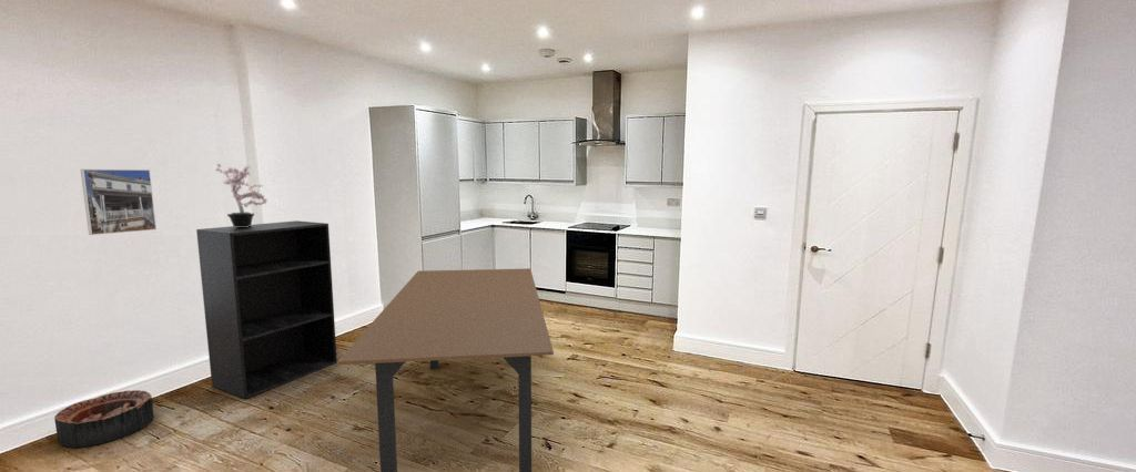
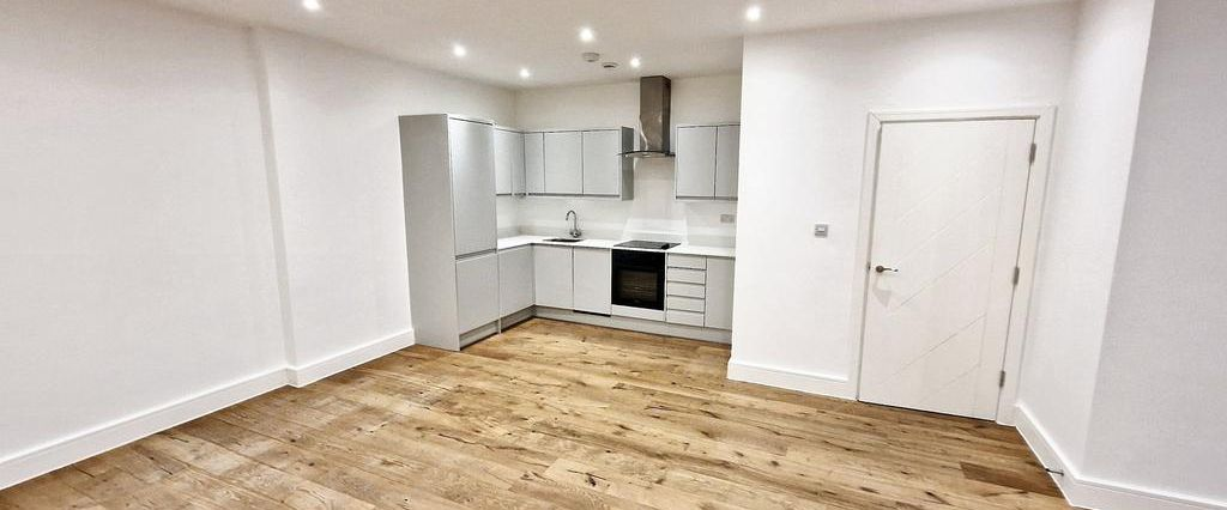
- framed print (120, 201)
- dining table (467, 356)
- basket (106, 415)
- bookshelf (272, 301)
- potted plant (242, 195)
